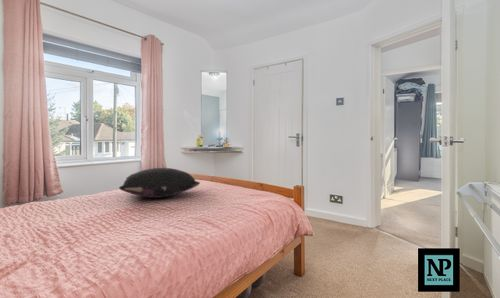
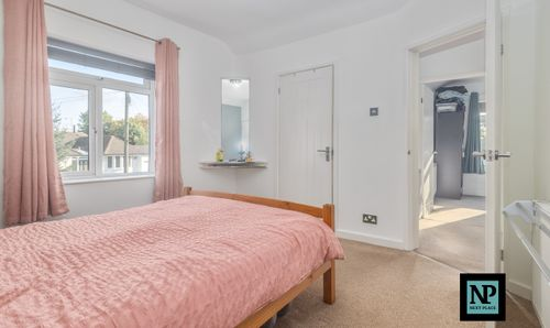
- pillow (160, 181)
